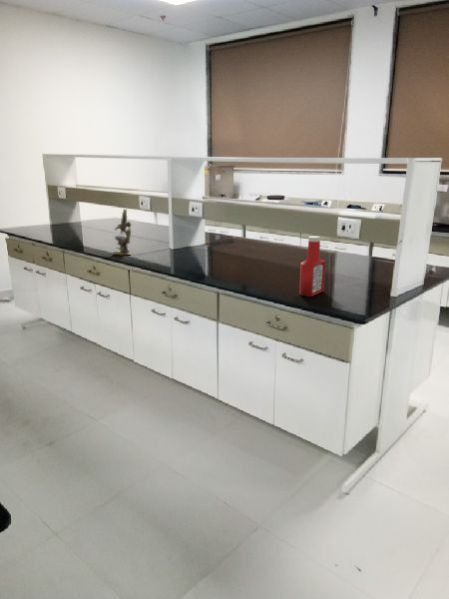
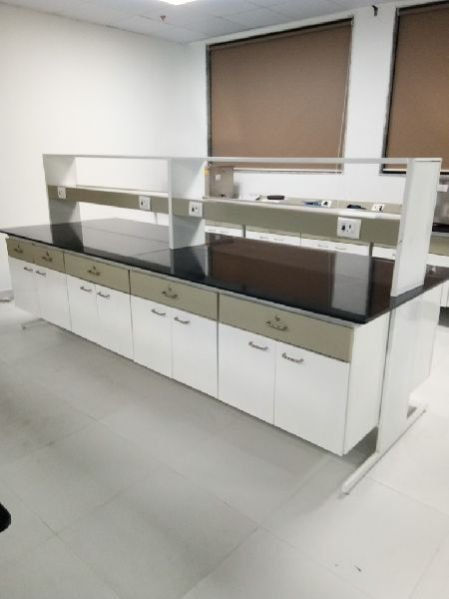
- soap bottle (313, 265)
- microscope (122, 232)
